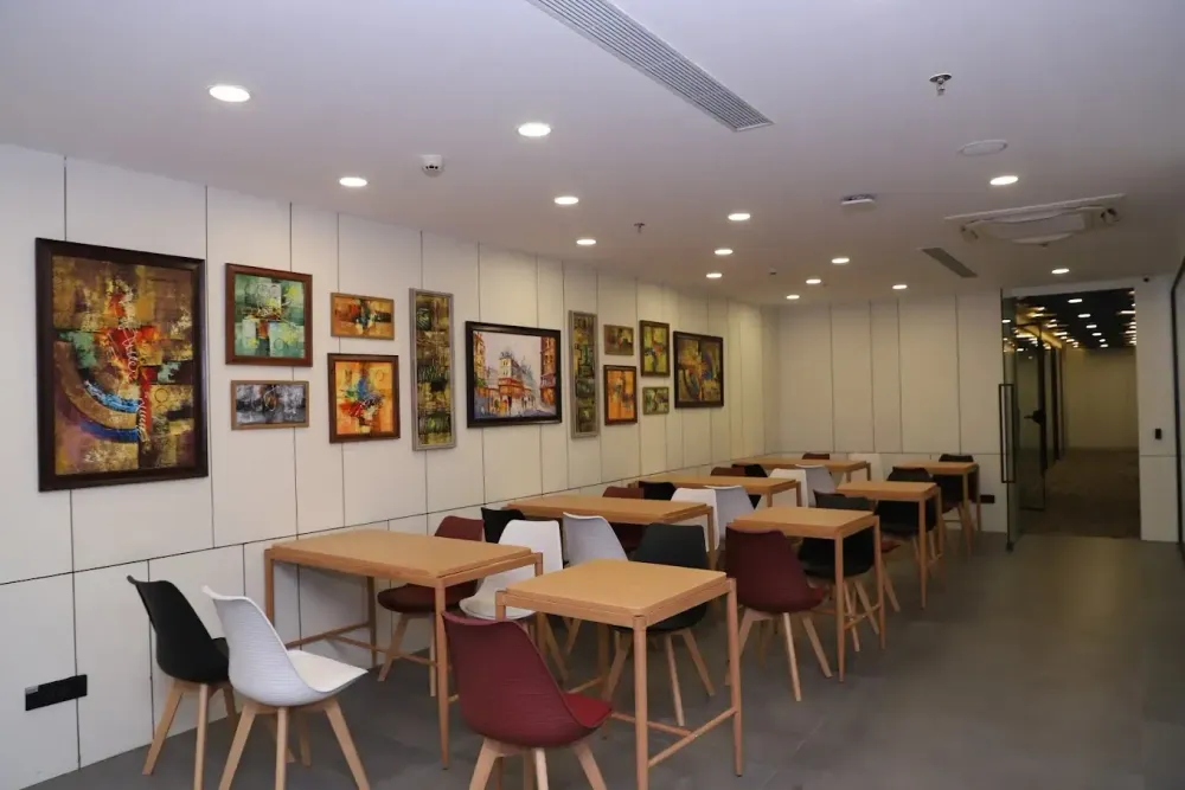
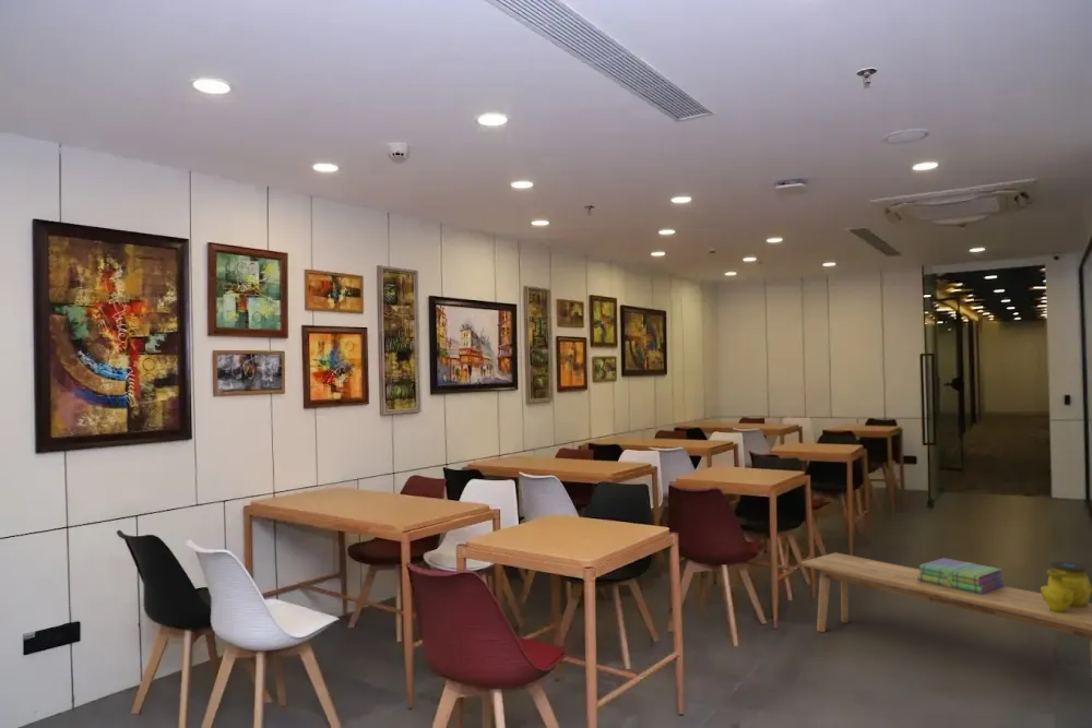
+ decorative vase (1065, 586)
+ stack of books (960, 574)
+ bench (957, 607)
